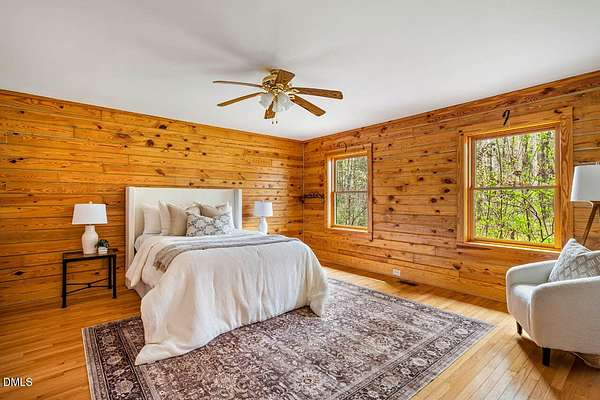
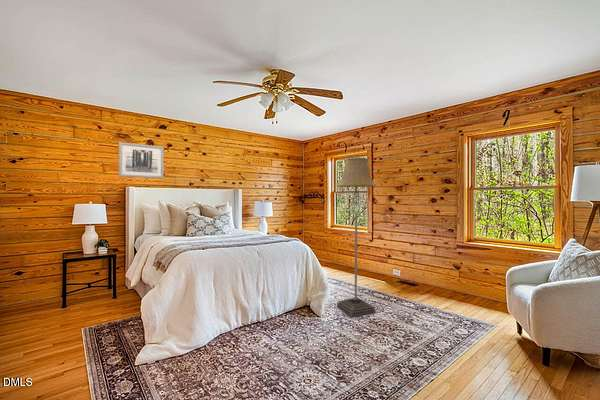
+ wall art (142, 161)
+ floor lamp (355, 234)
